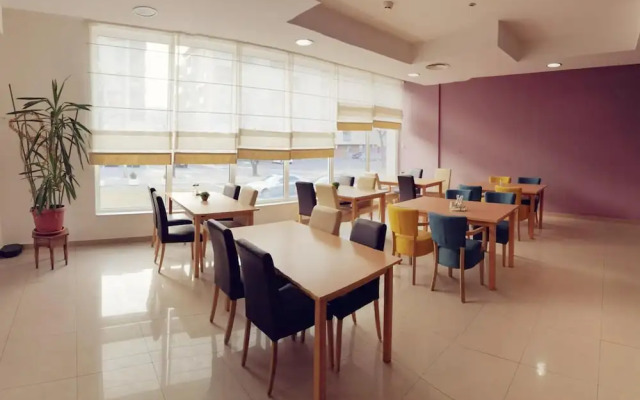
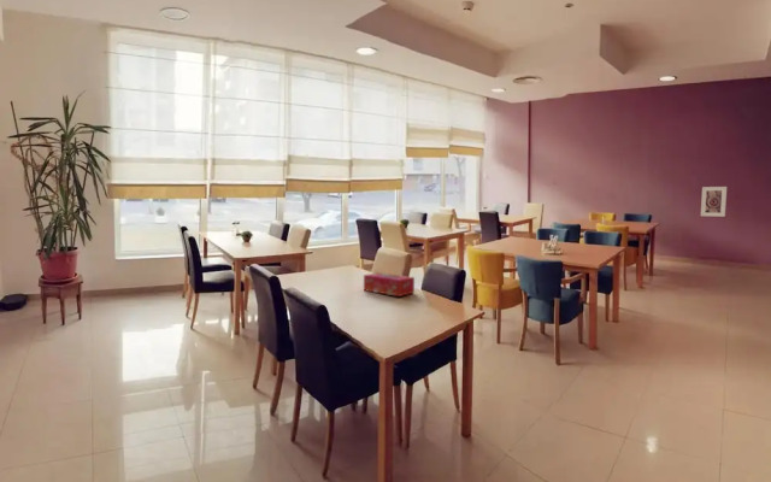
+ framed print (713, 201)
+ tissue box (388, 283)
